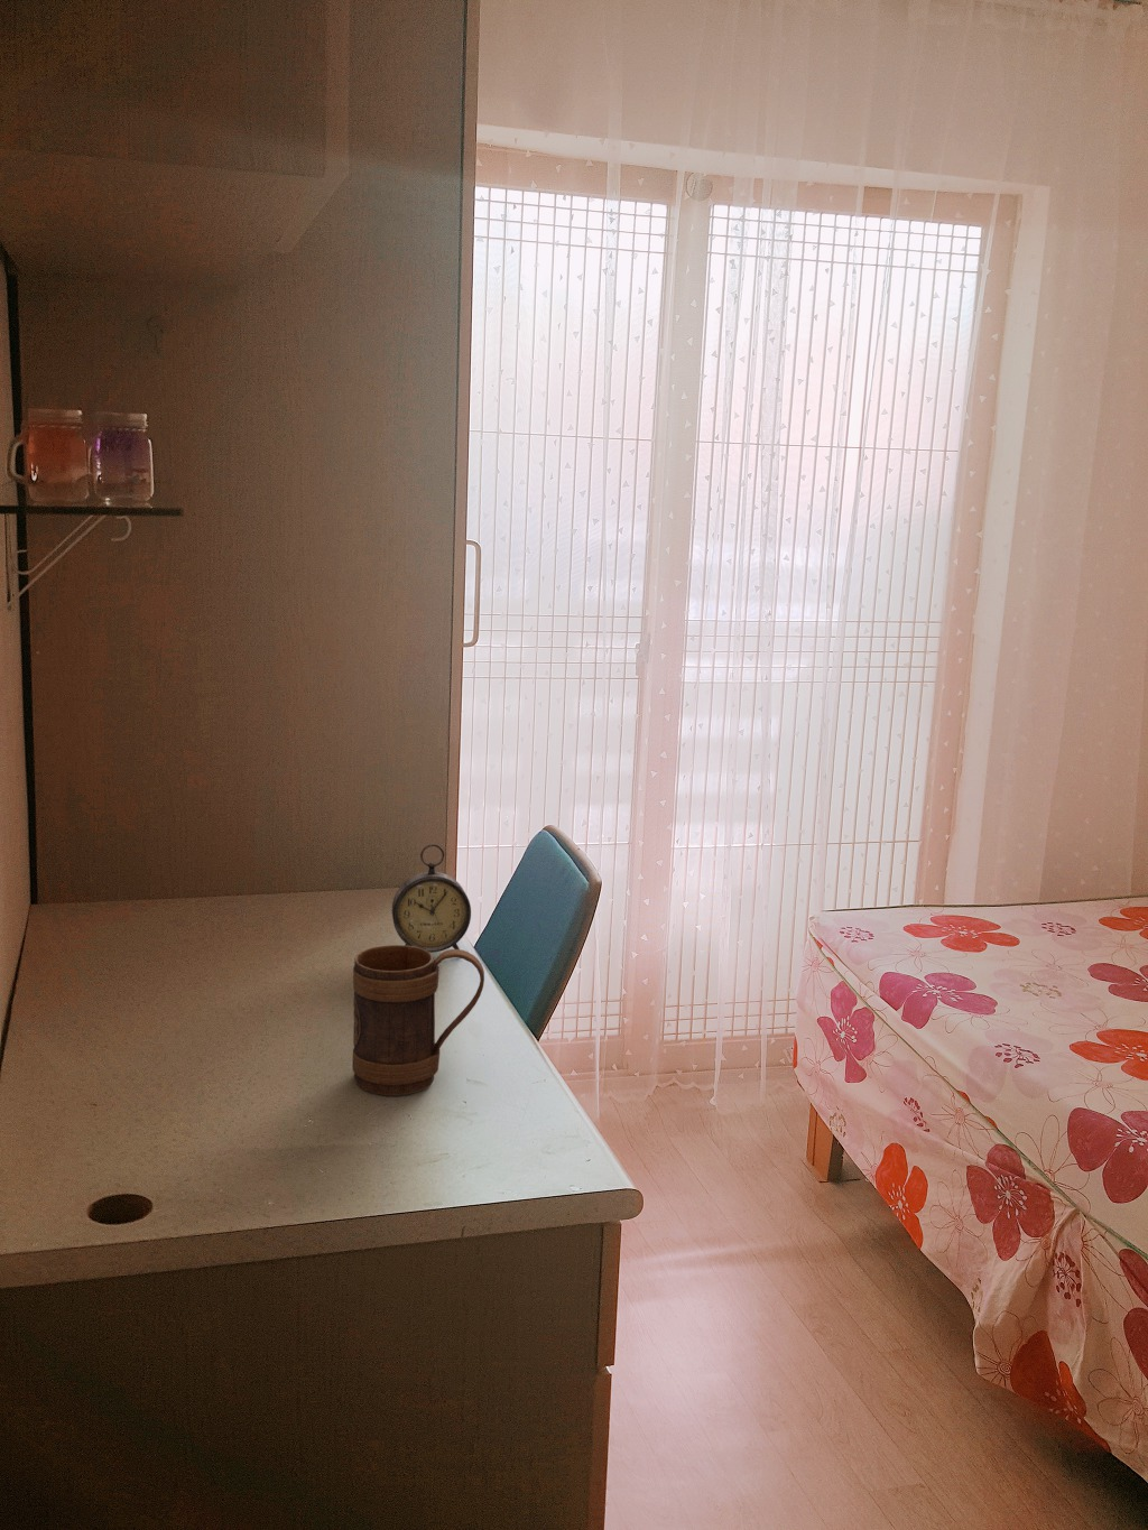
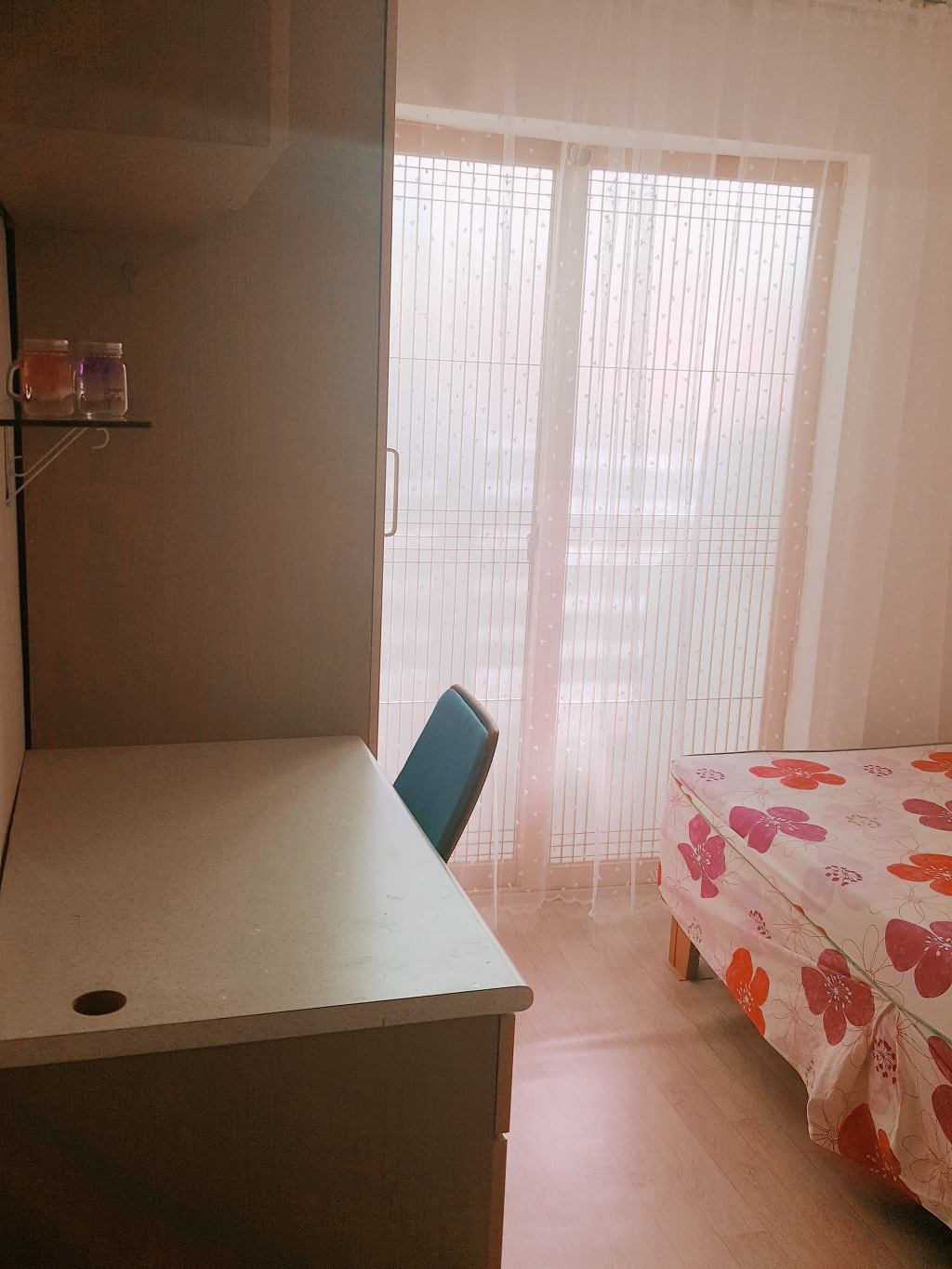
- alarm clock (430, 899)
- mug (417, 1014)
